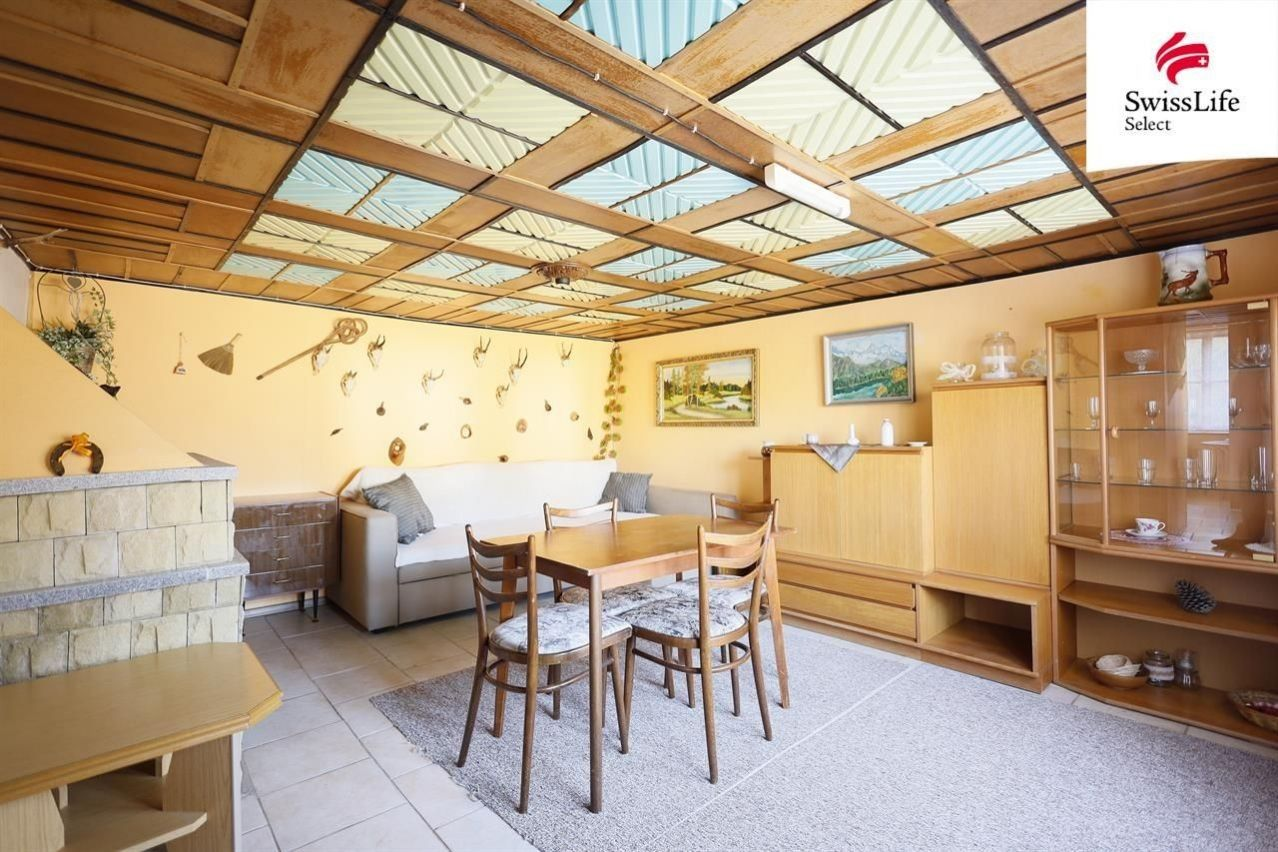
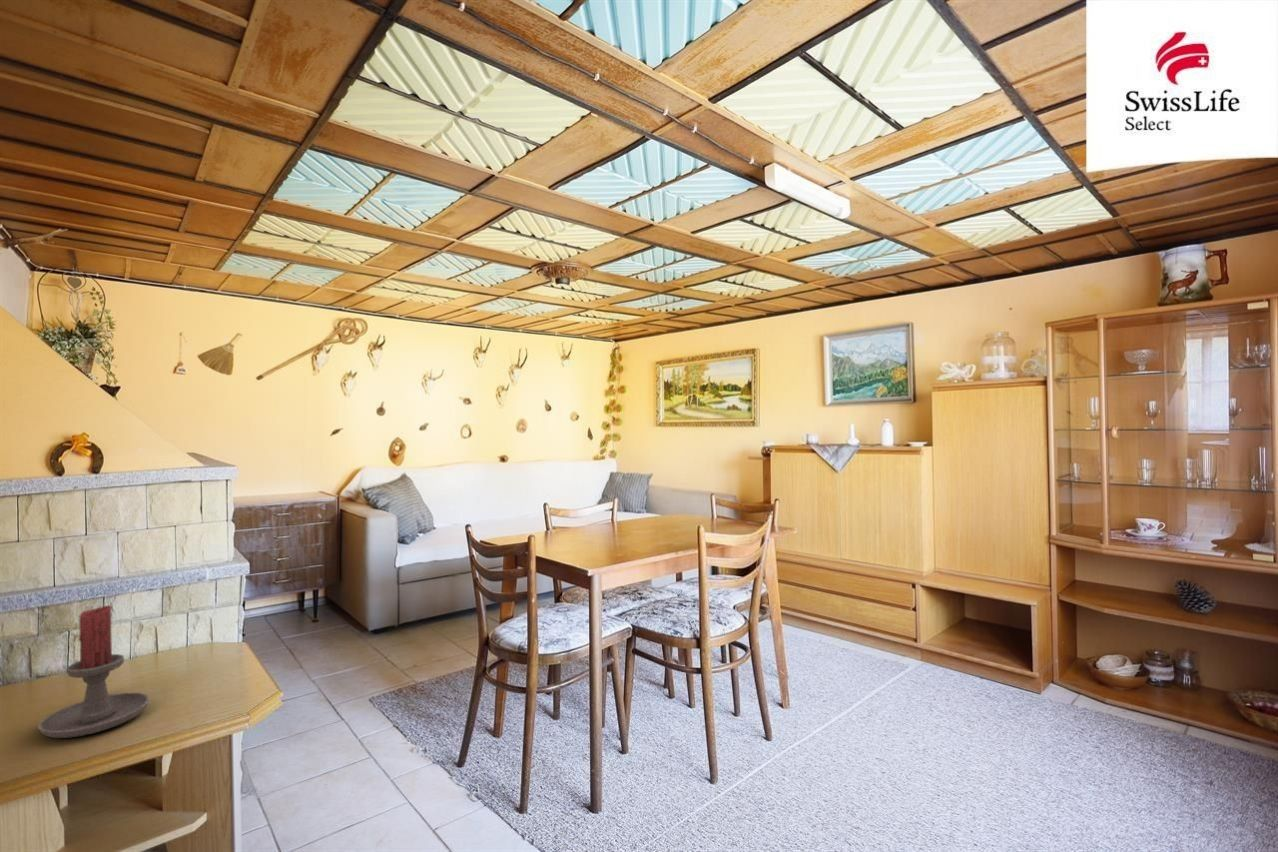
+ candle holder (97, 660)
